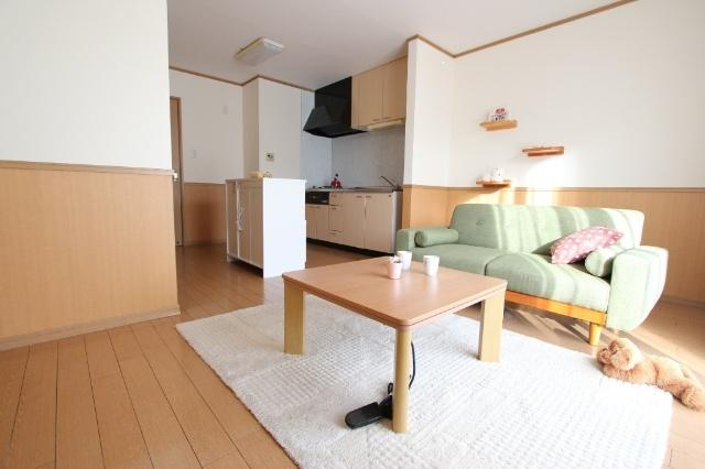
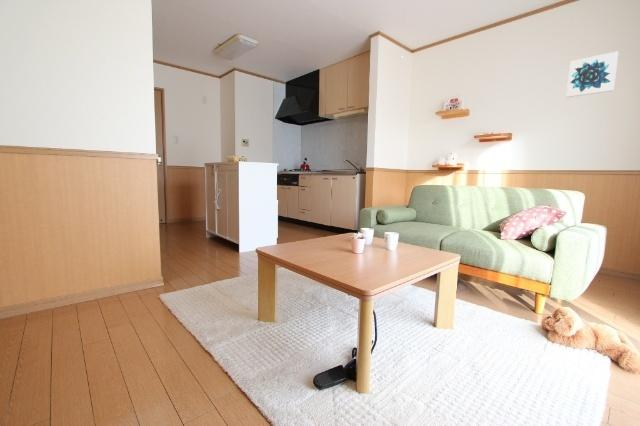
+ wall art (591, 75)
